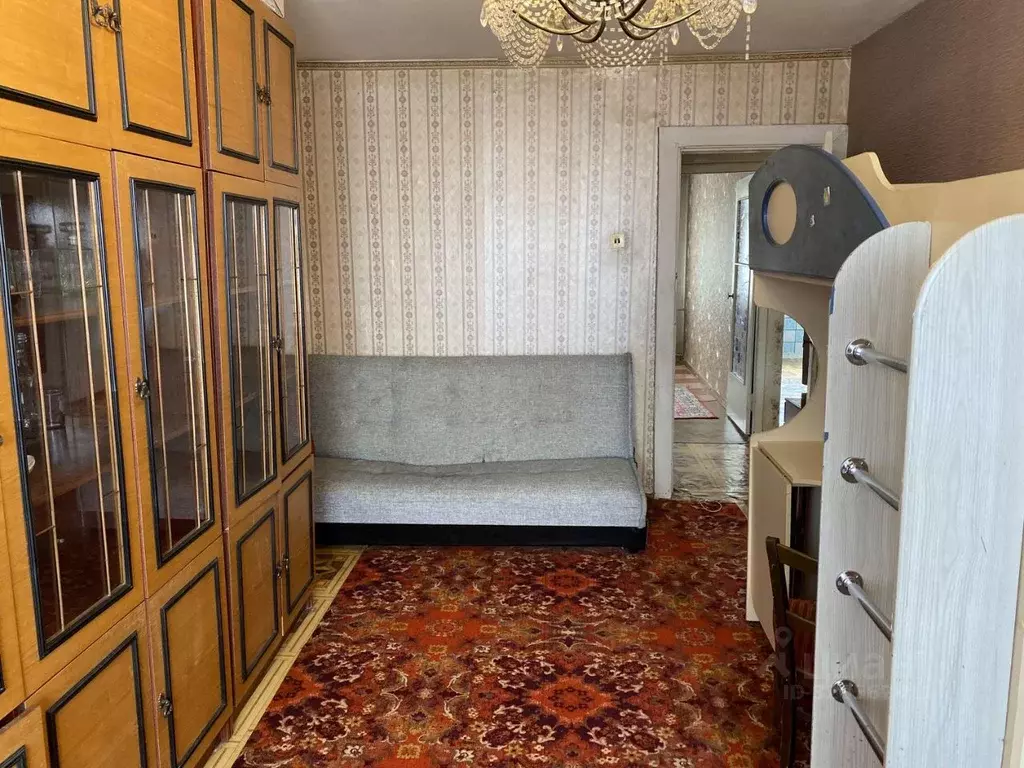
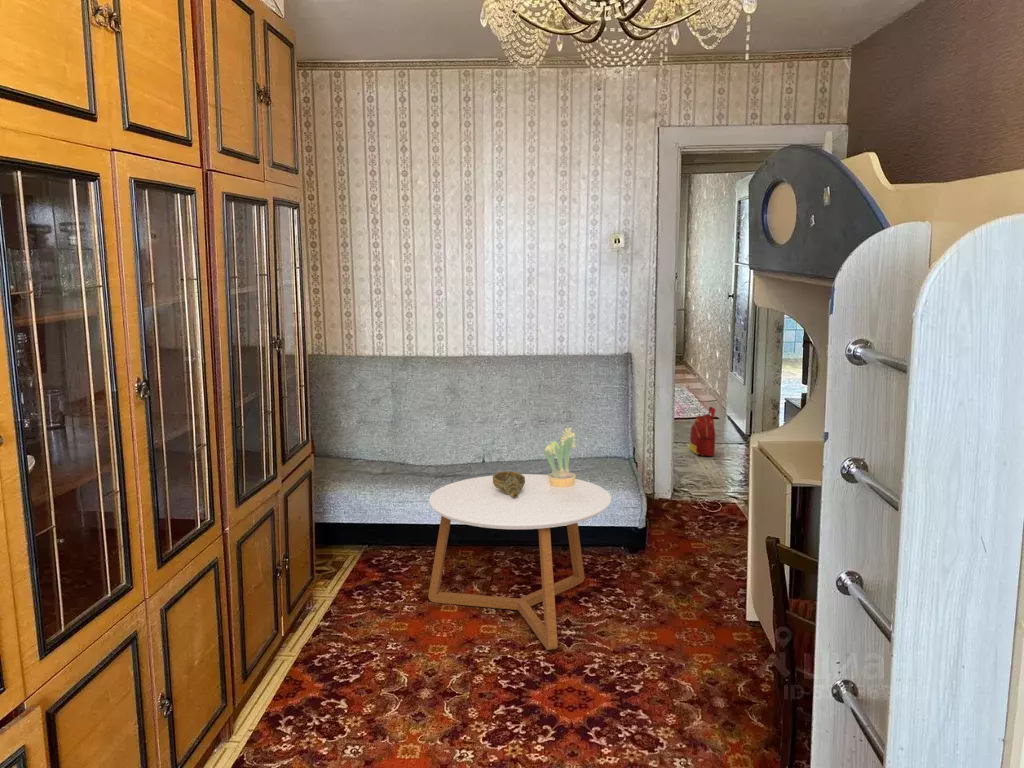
+ decorative bowl (510, 483)
+ potted flower (562, 455)
+ coffee table (540, 553)
+ backpack (702, 430)
